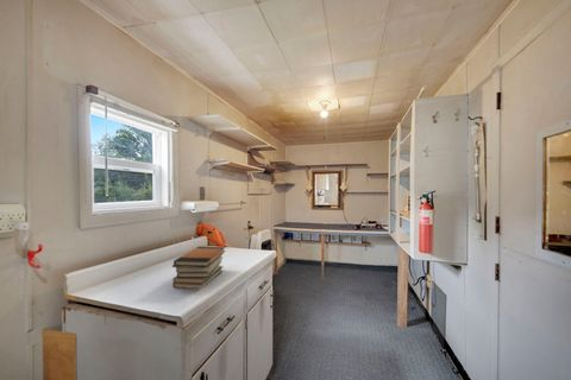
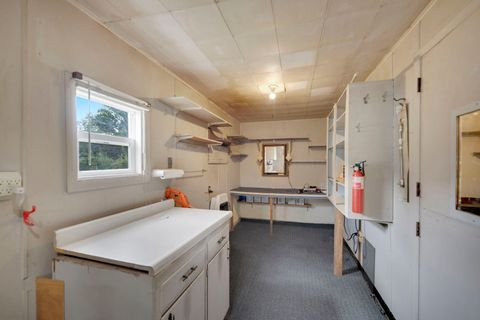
- book stack (201, 265)
